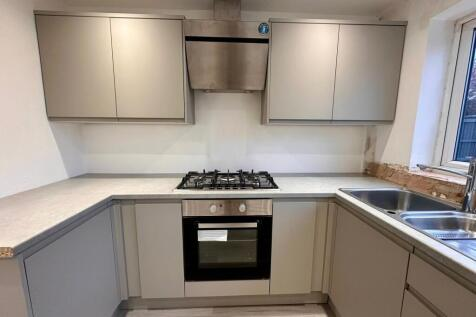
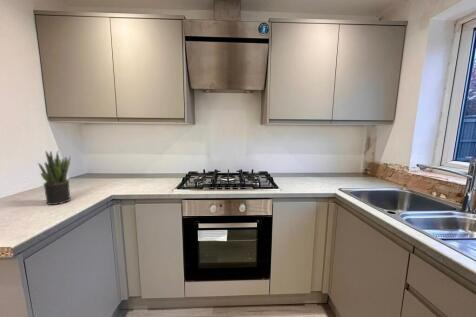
+ potted plant (57, 176)
